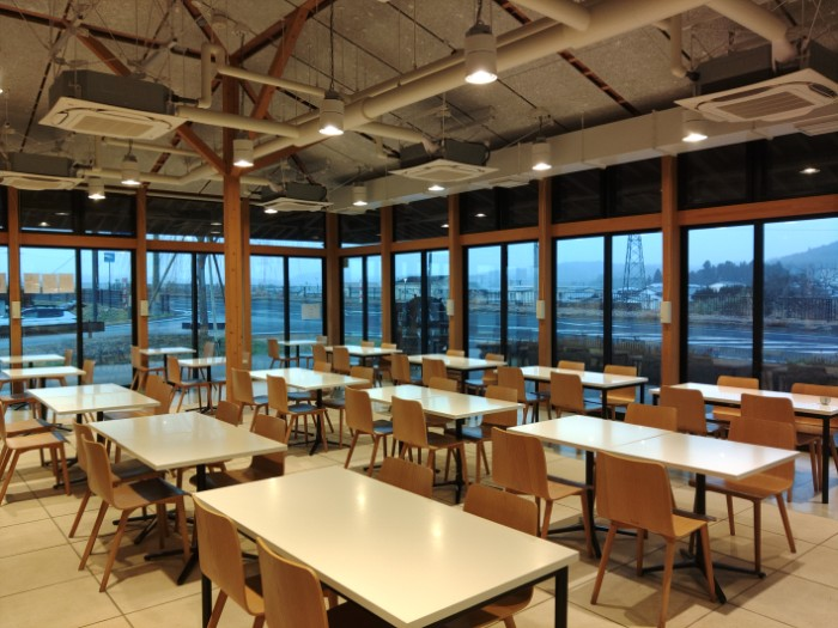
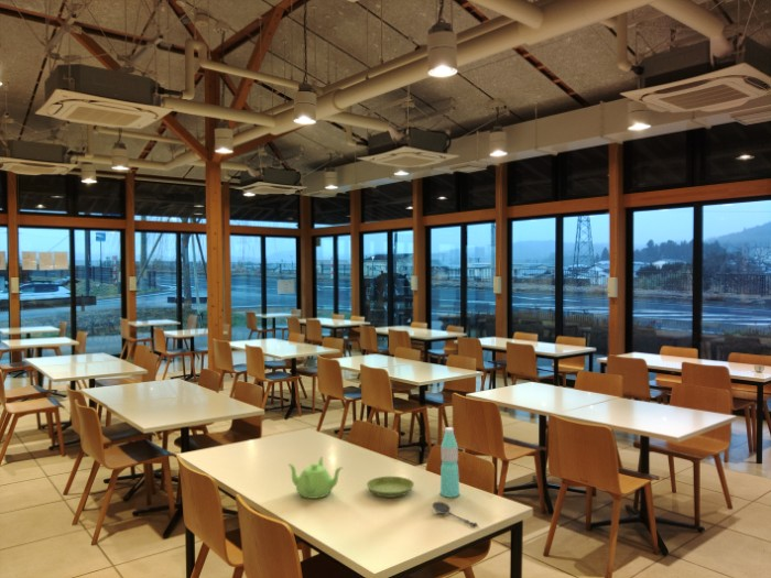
+ water bottle (449, 460)
+ saucer (390, 487)
+ teapot (315, 478)
+ spoon (455, 515)
